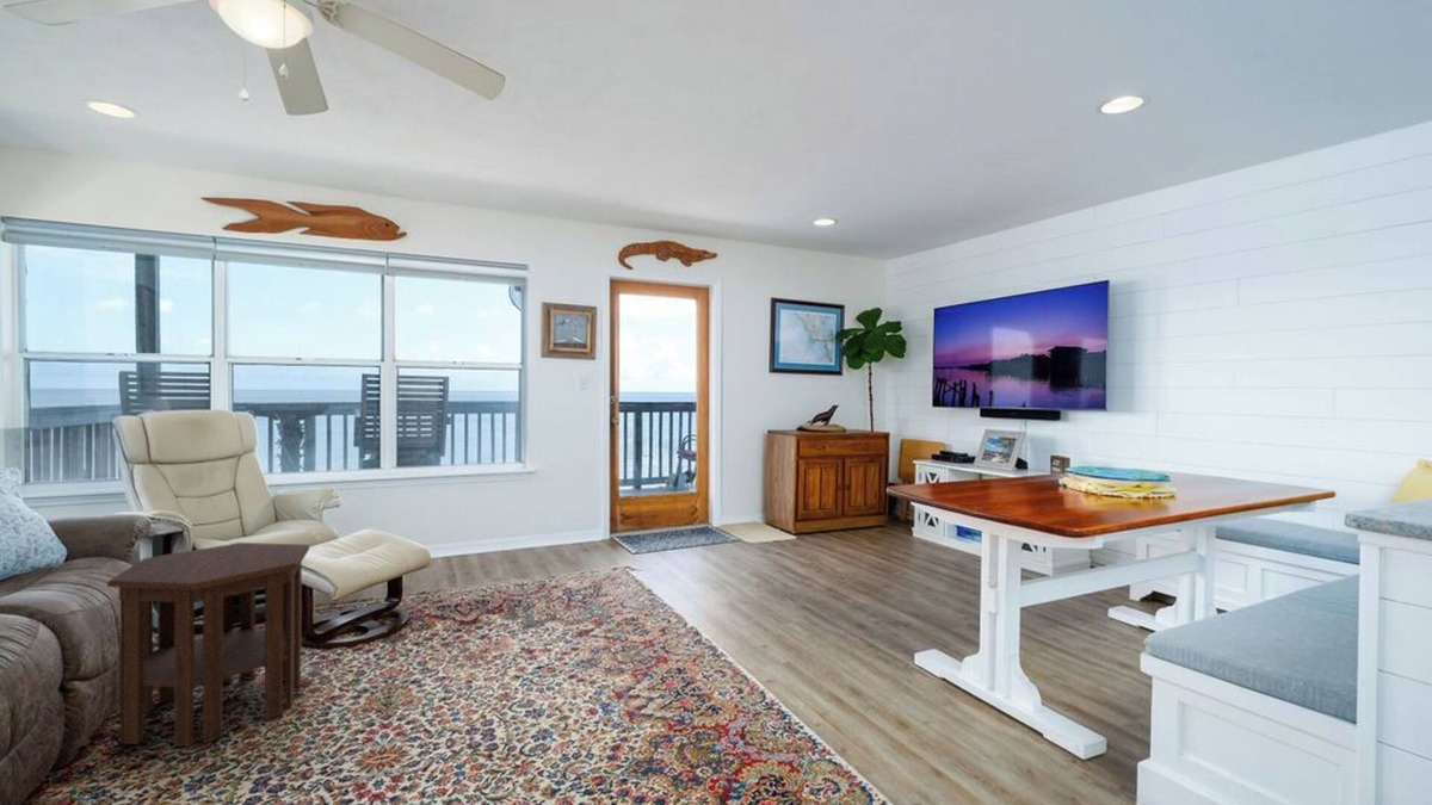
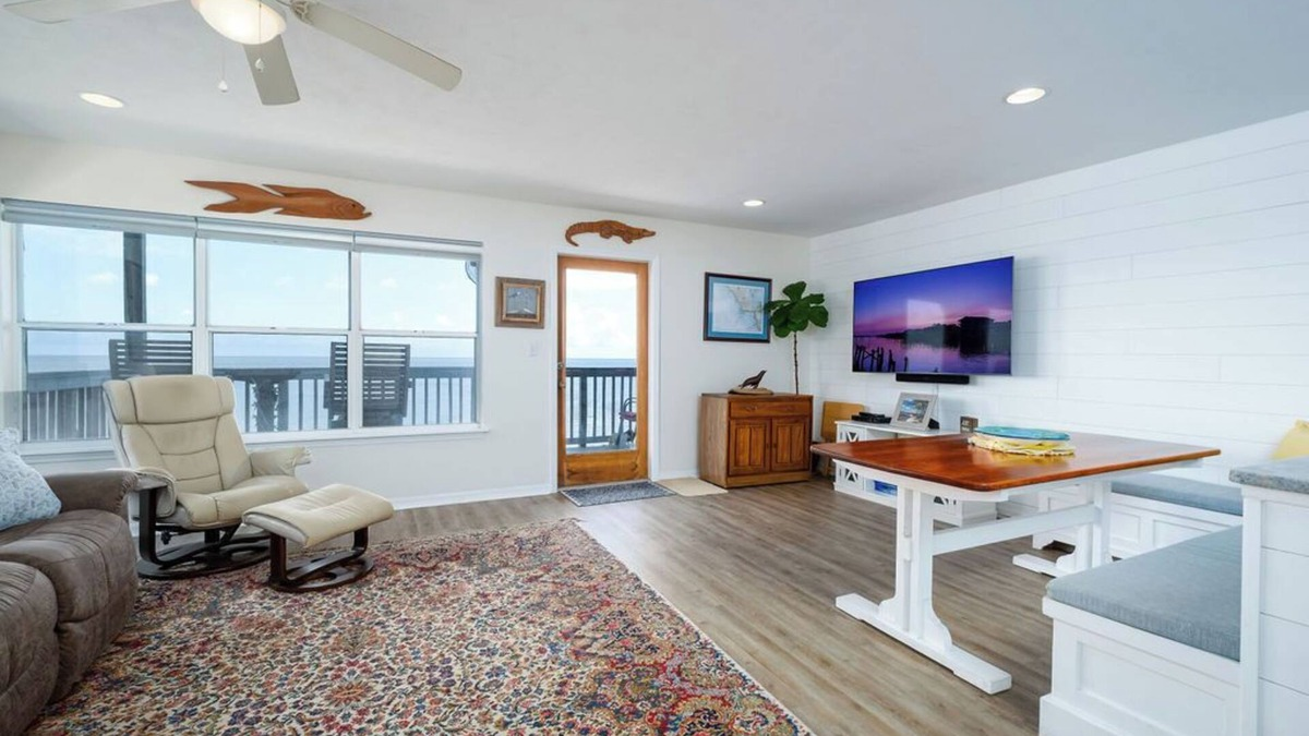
- side table (218, 633)
